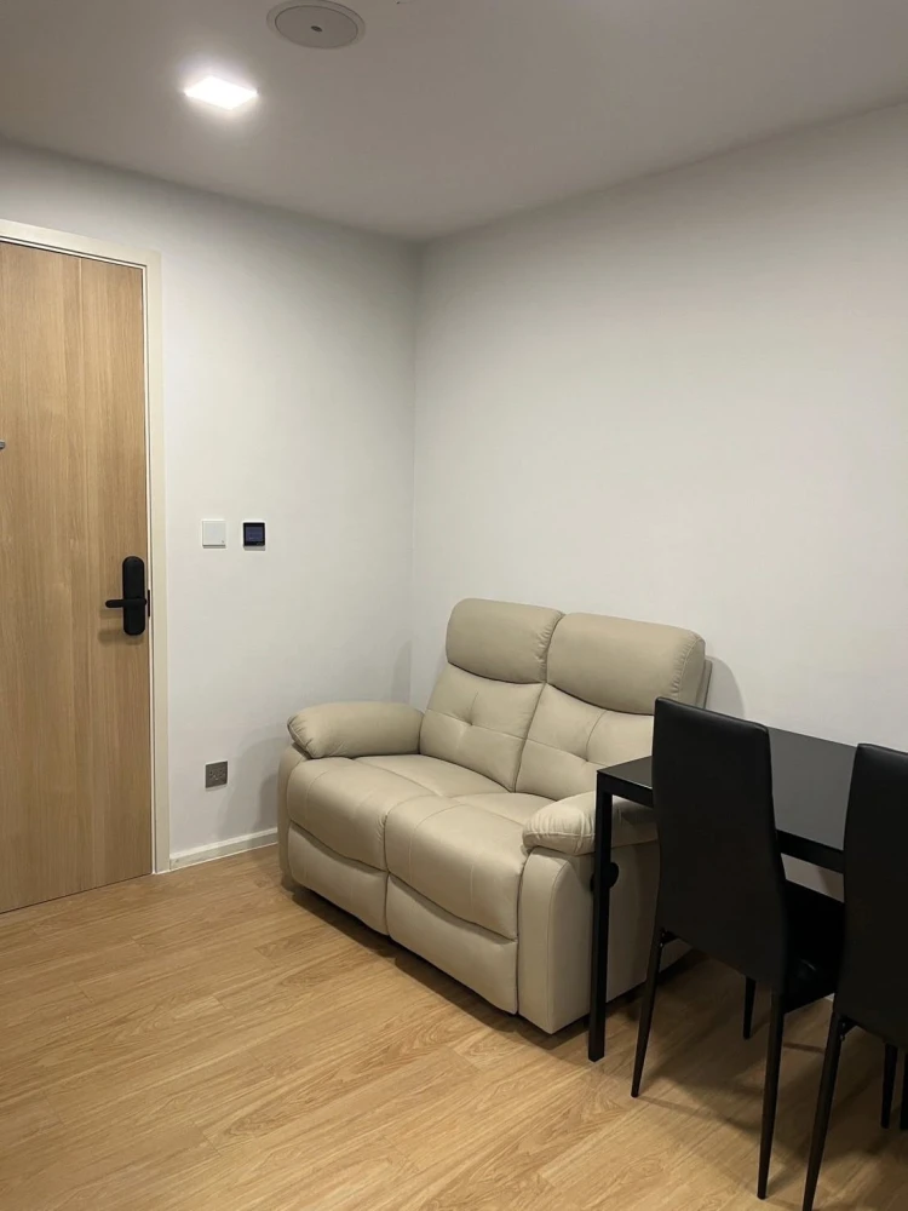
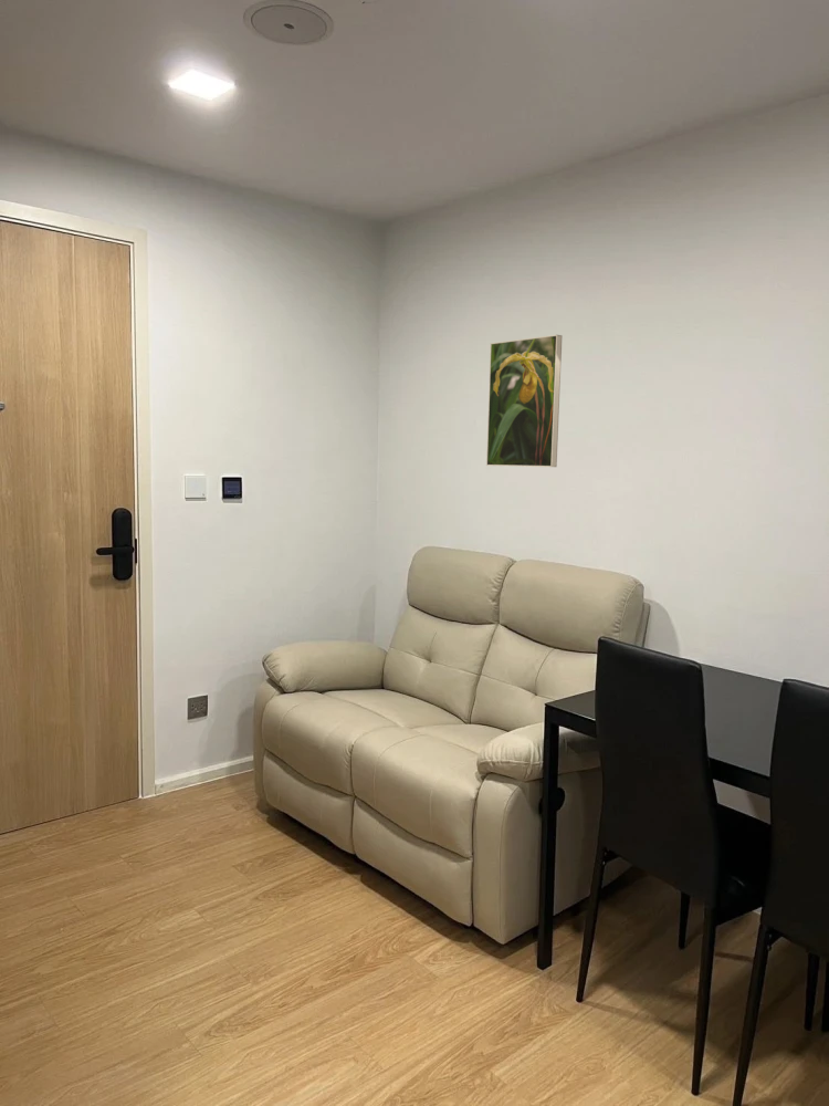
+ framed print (522, 403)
